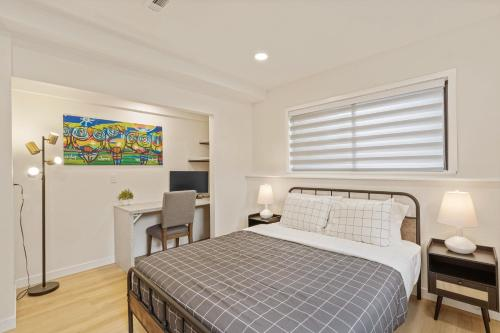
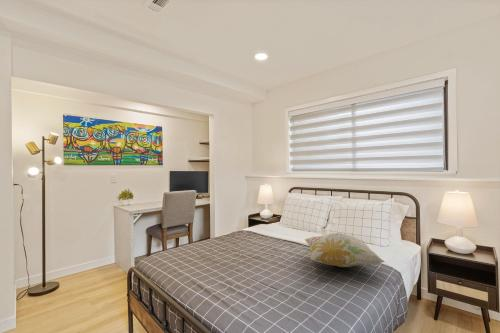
+ decorative pillow (339, 249)
